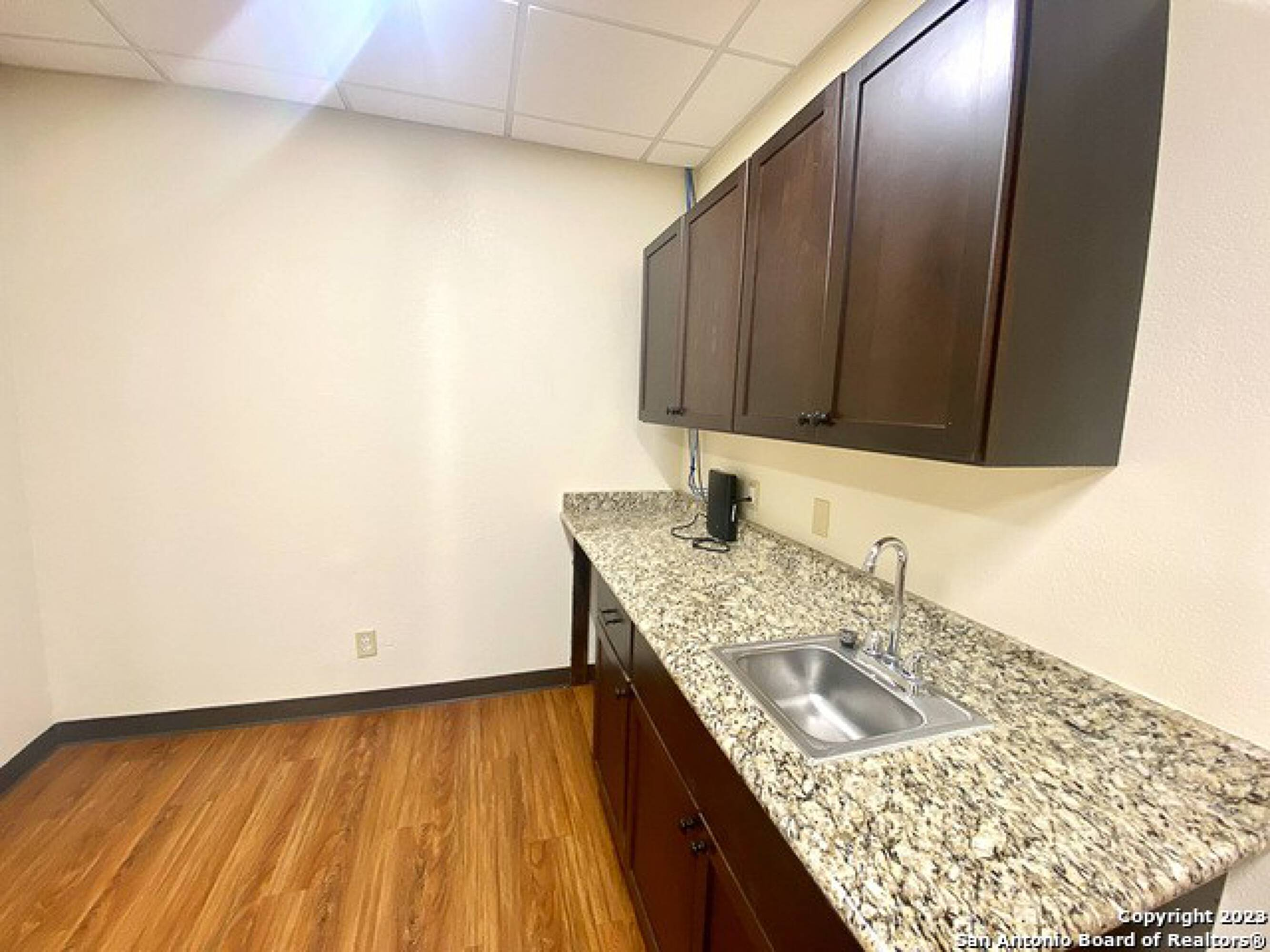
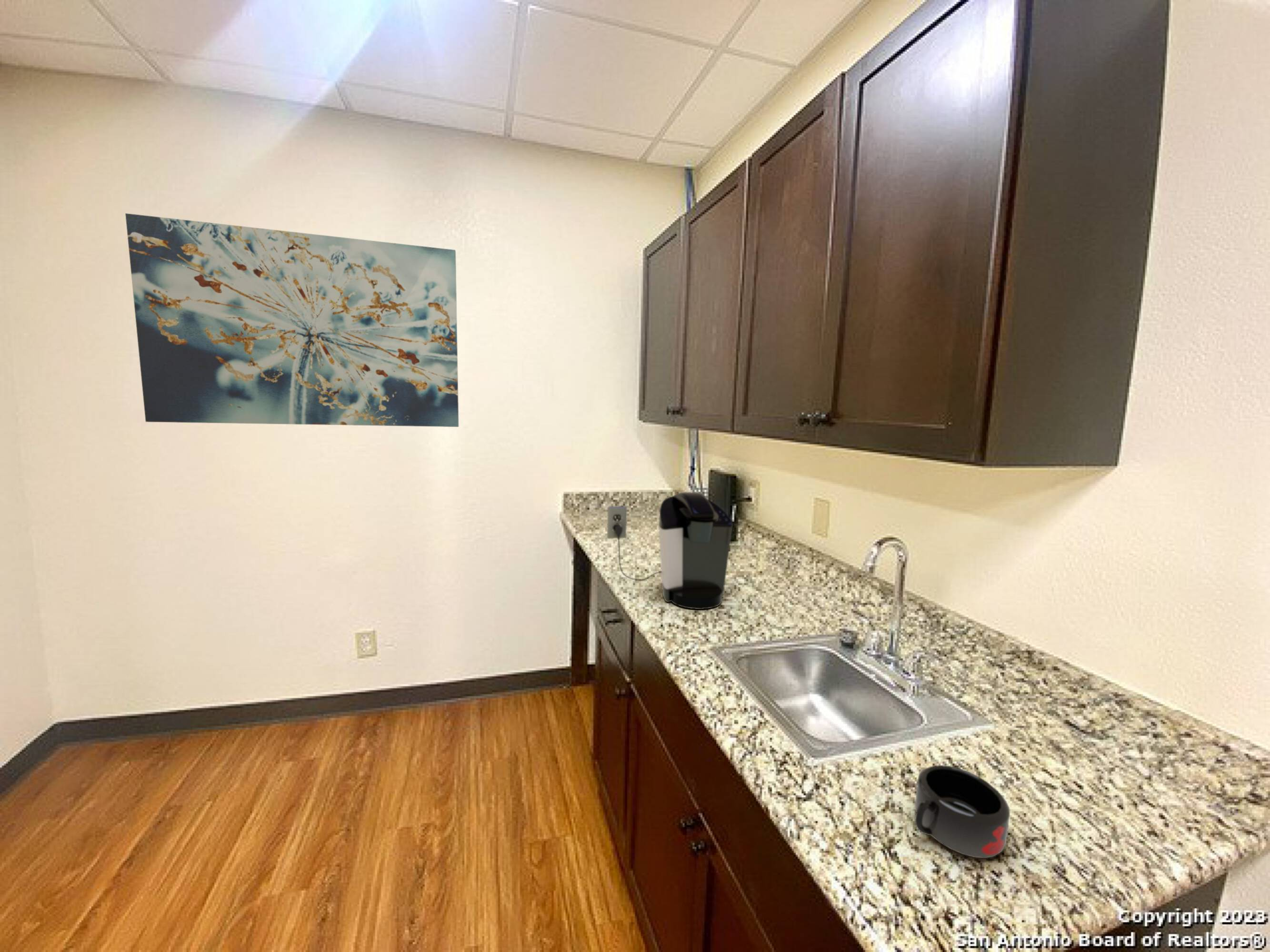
+ mug (953, 810)
+ coffee maker (672, 545)
+ wall art (310, 331)
